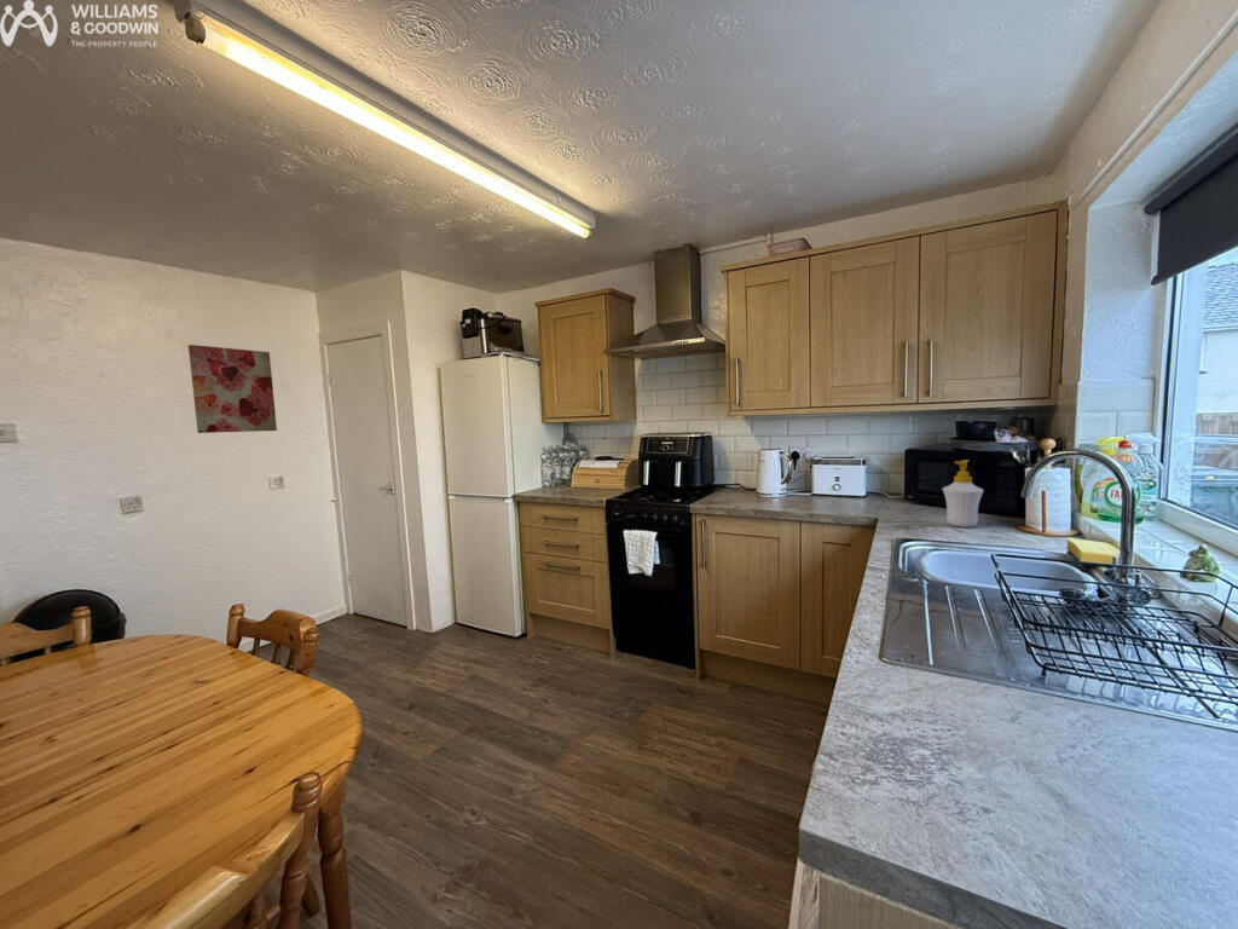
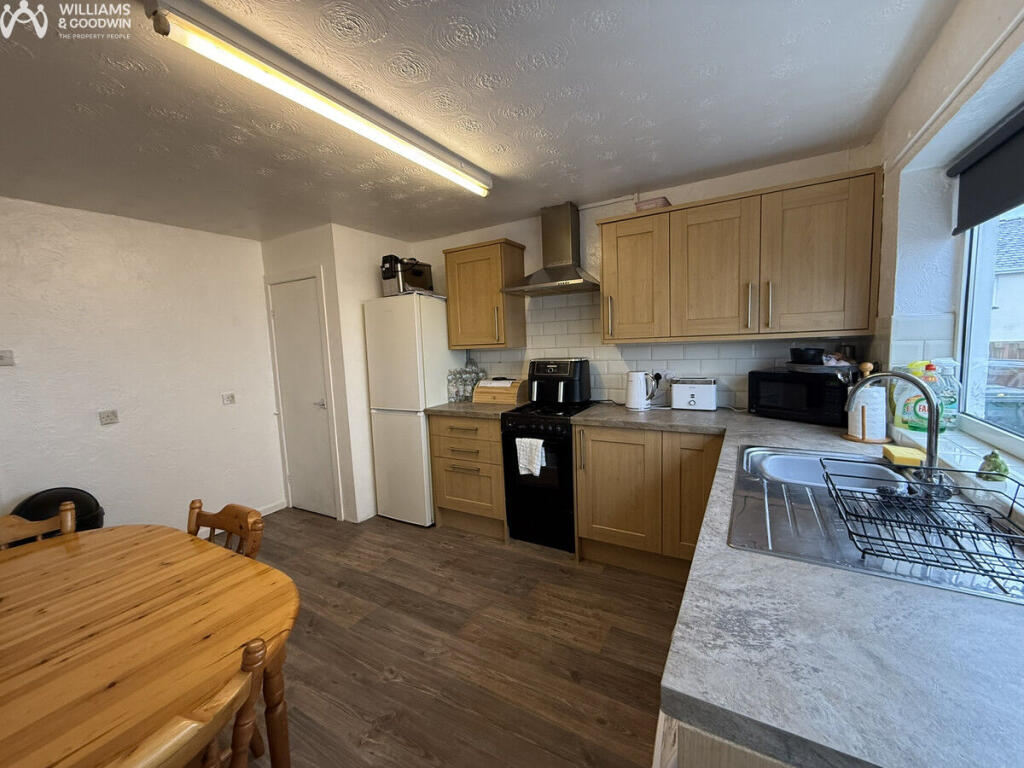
- soap bottle (962, 492)
- wall art (235, 390)
